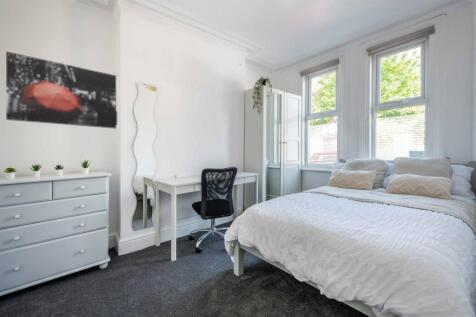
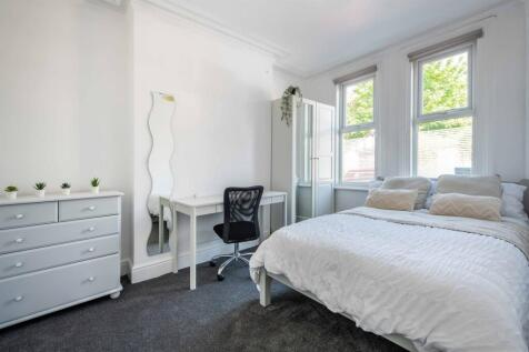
- wall art (69, 95)
